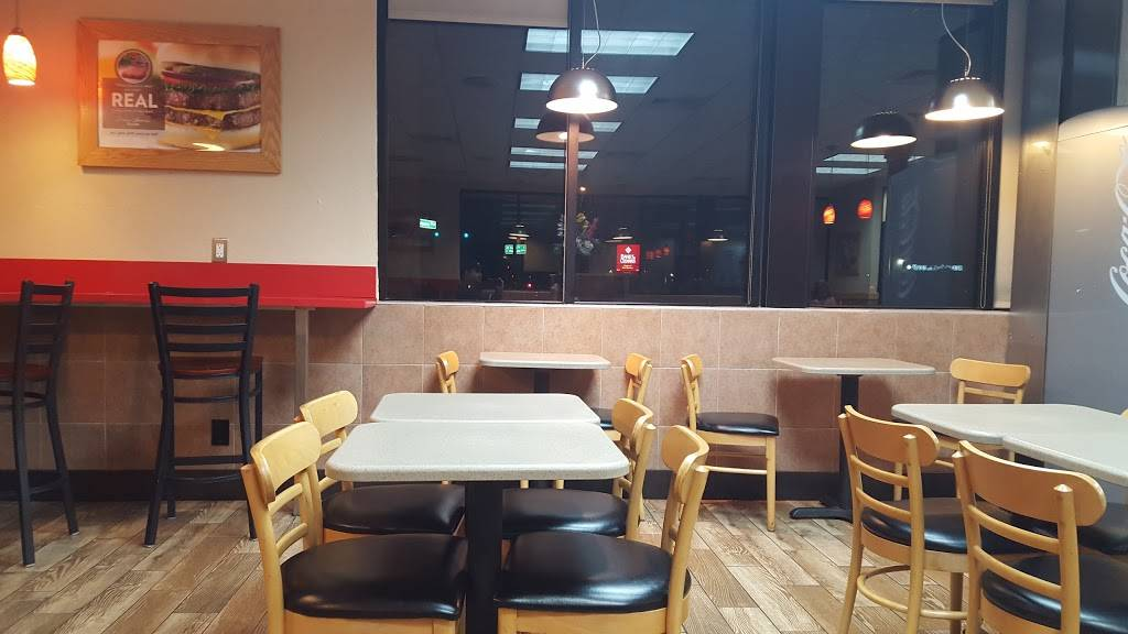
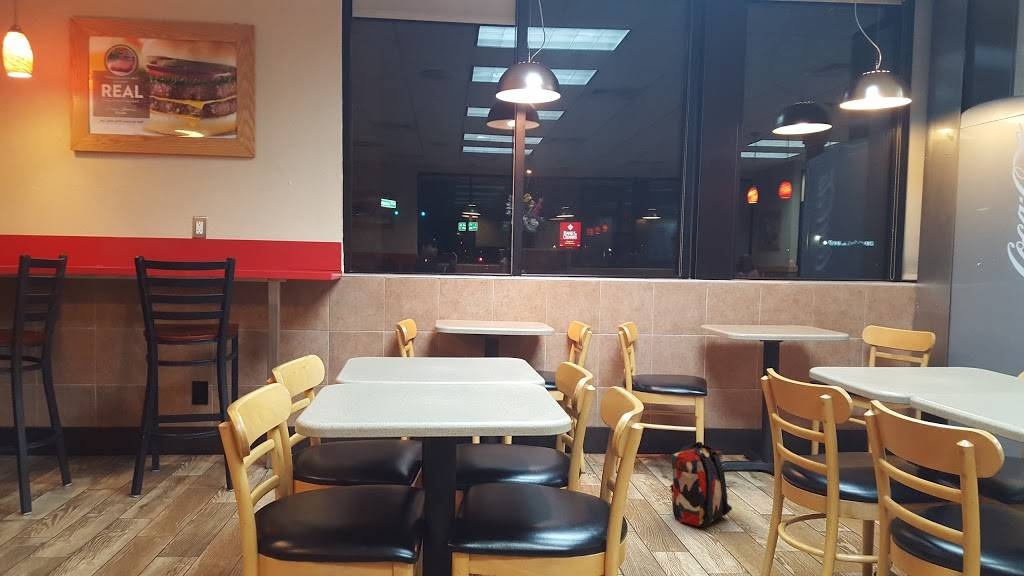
+ backpack (701, 480)
